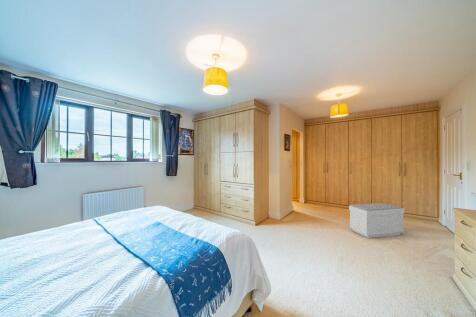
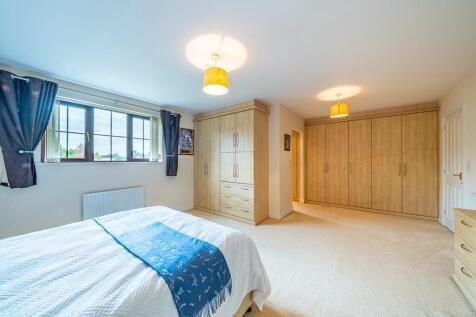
- bench (375, 218)
